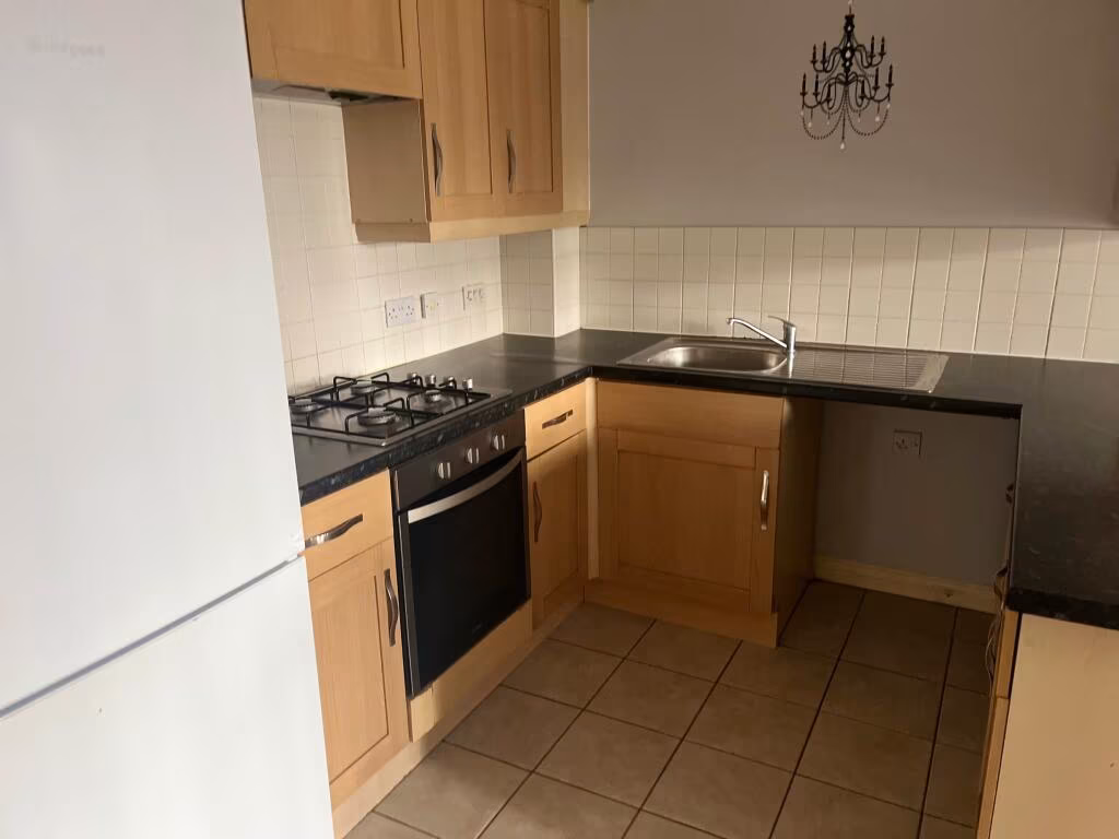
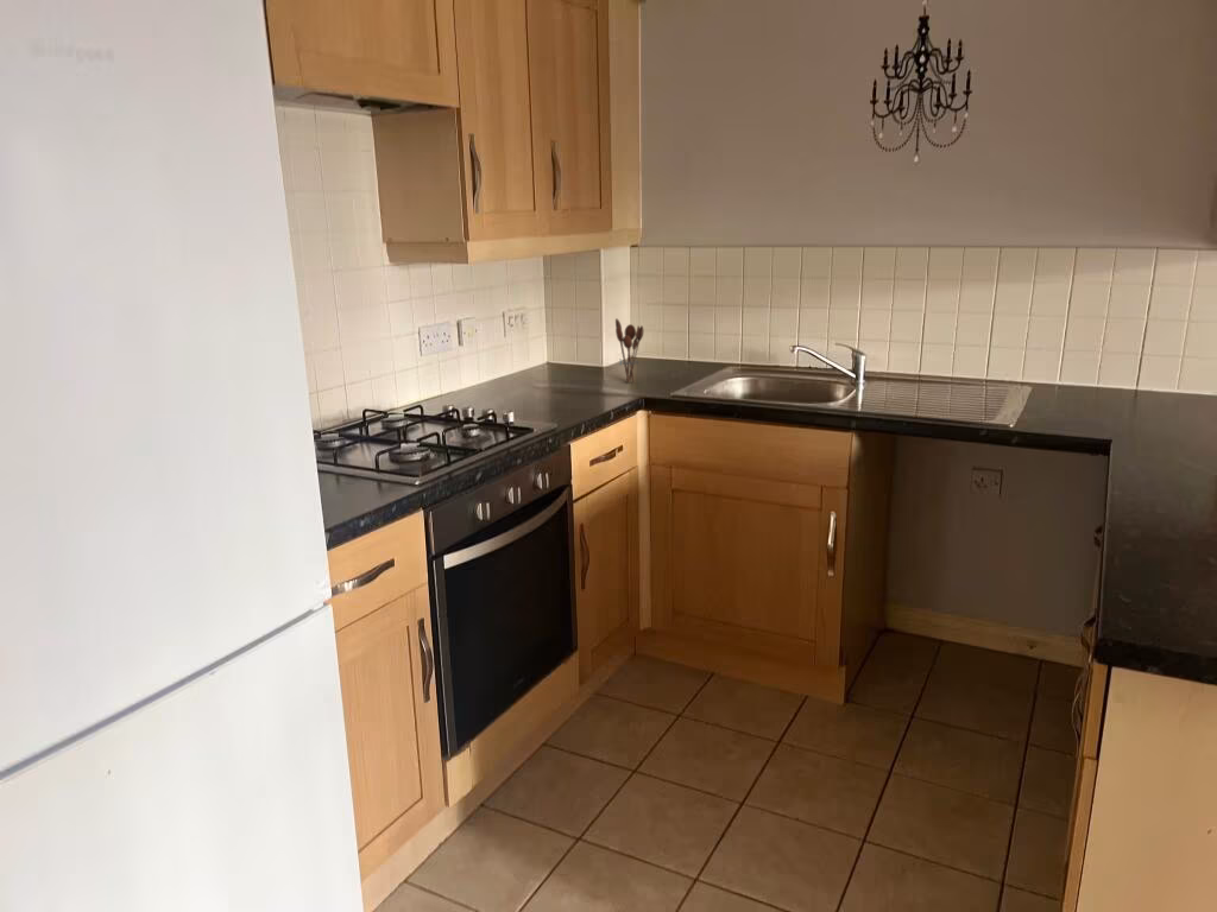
+ utensil holder (628, 350)
